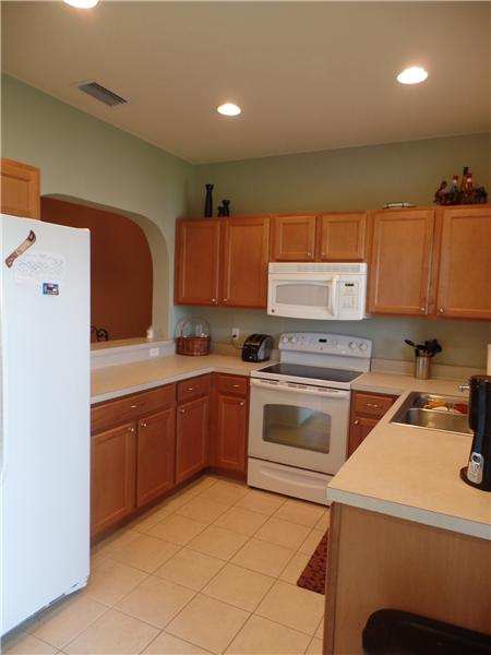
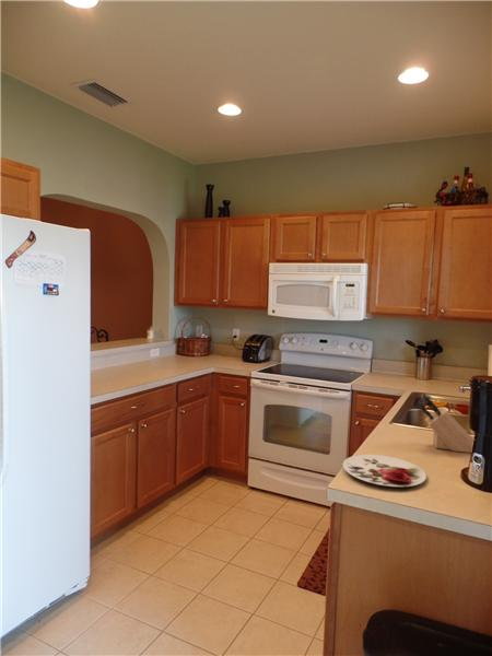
+ plate (383, 468)
+ knife block (450, 422)
